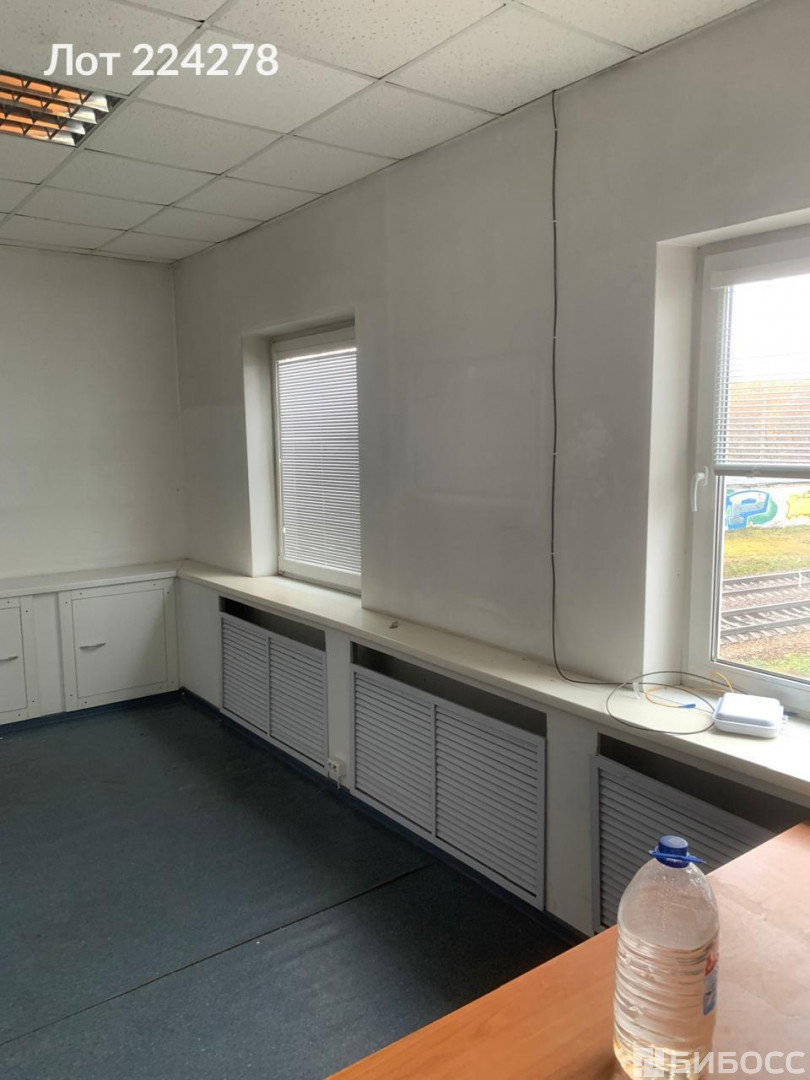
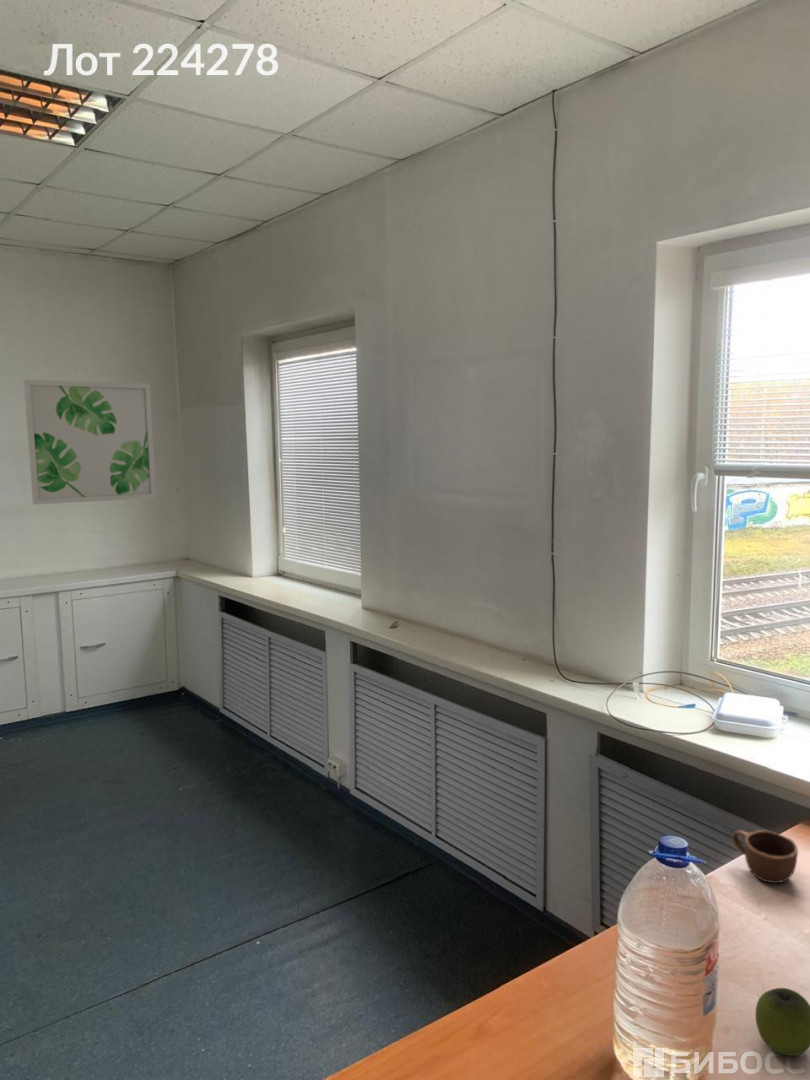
+ wall art (93, 442)
+ apple (785, 1019)
+ mug (764, 858)
